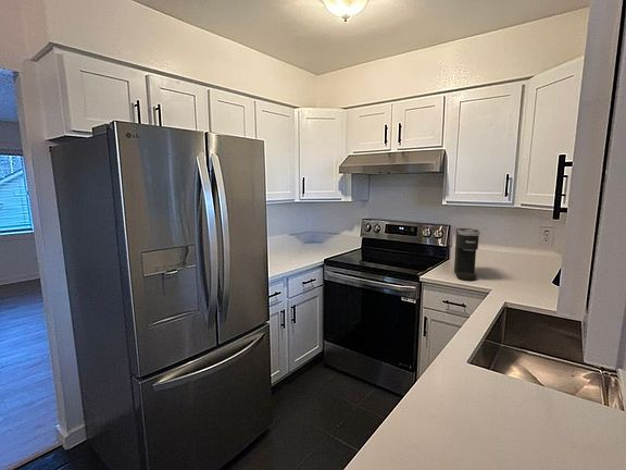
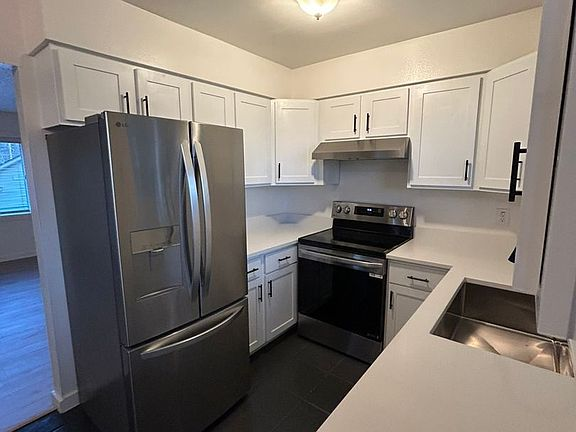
- coffee maker (465, 252)
